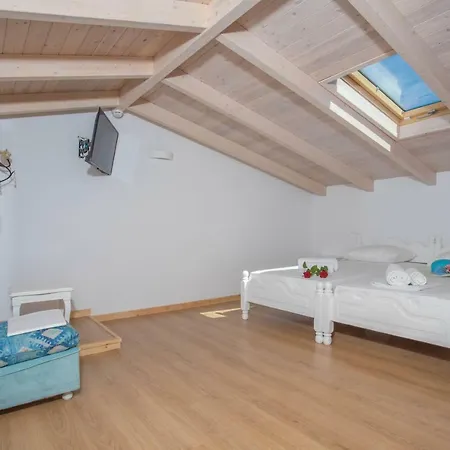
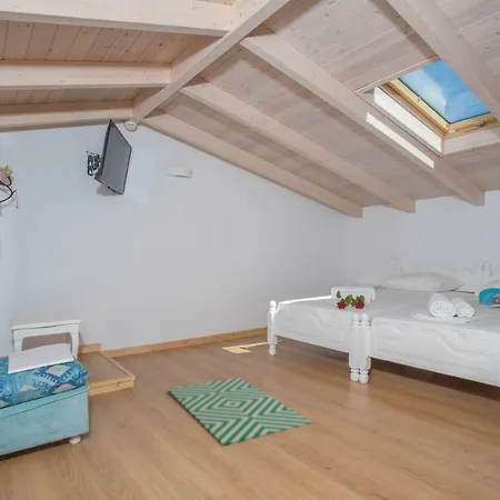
+ rug (232, 404)
